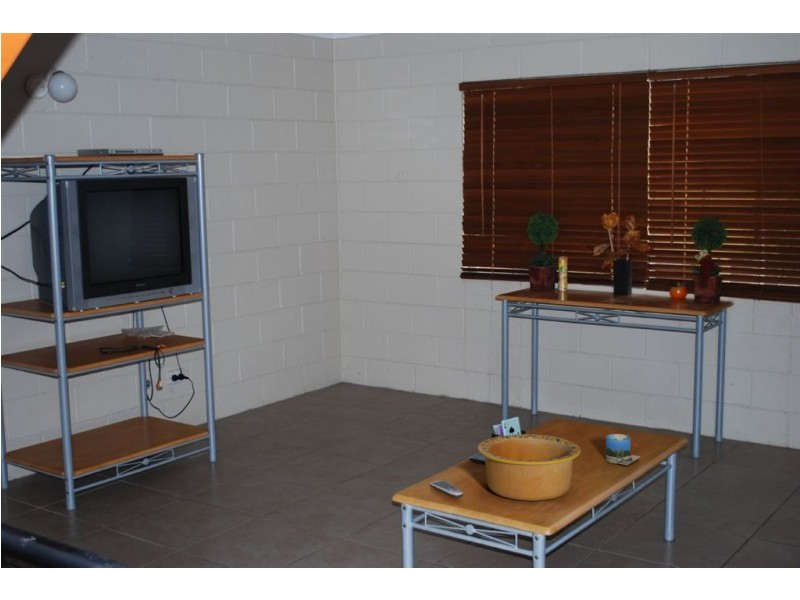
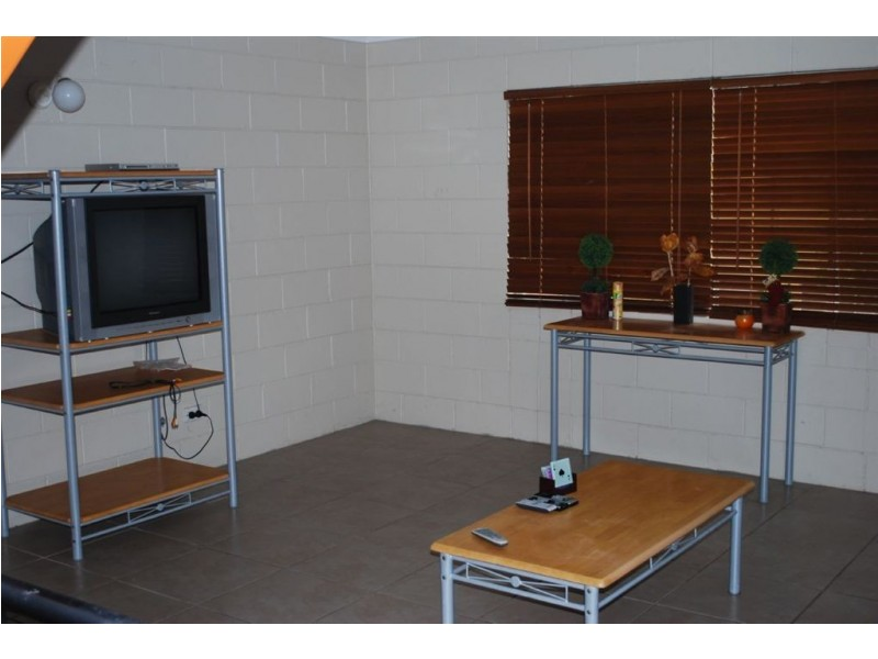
- mug (620, 448)
- bowl (528, 469)
